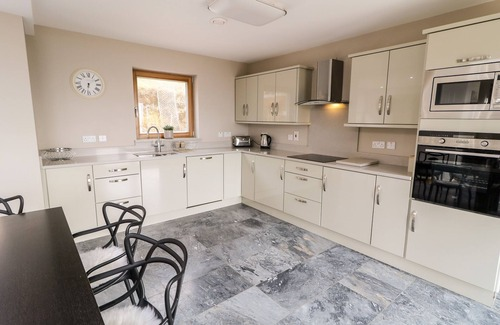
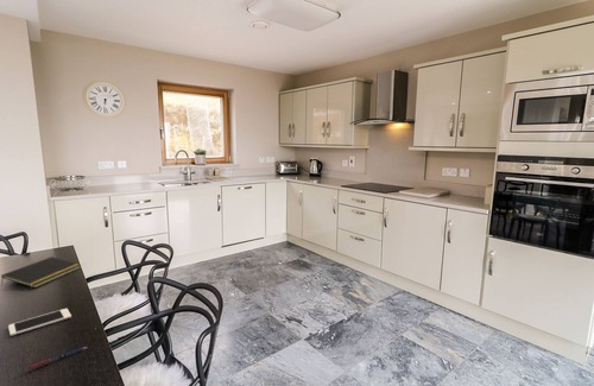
+ pen (58, 356)
+ cell phone (40, 321)
+ notepad (44, 271)
